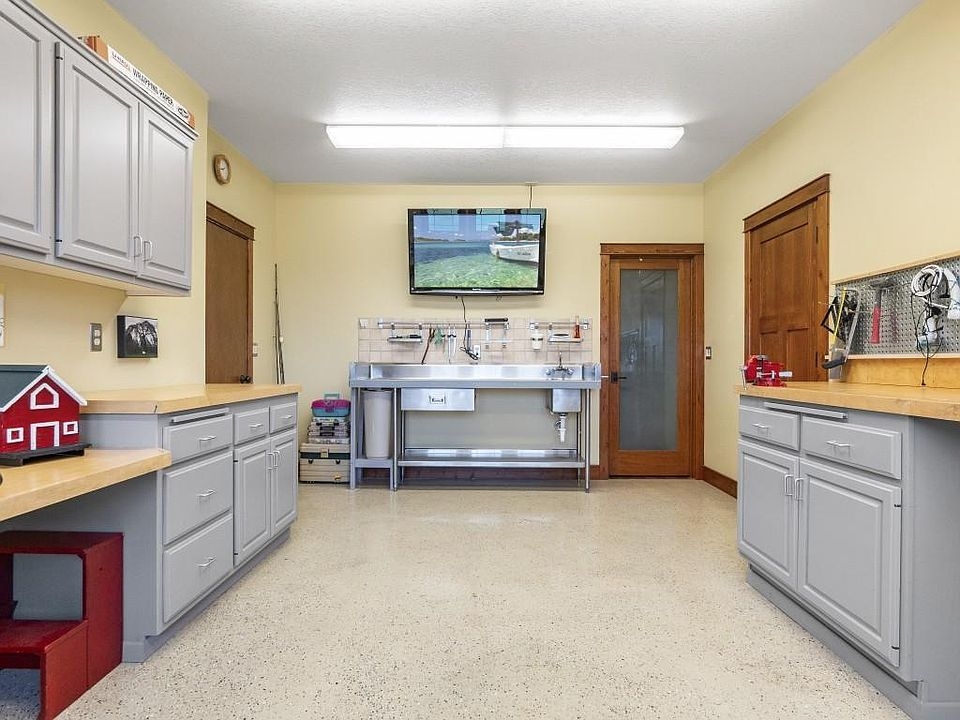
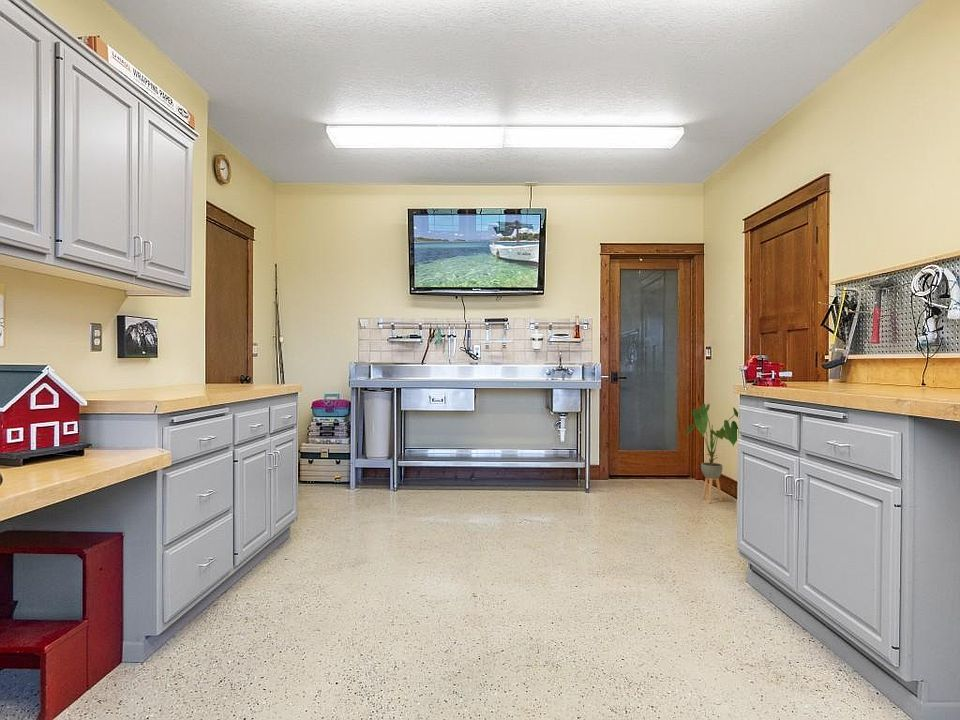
+ house plant (716, 455)
